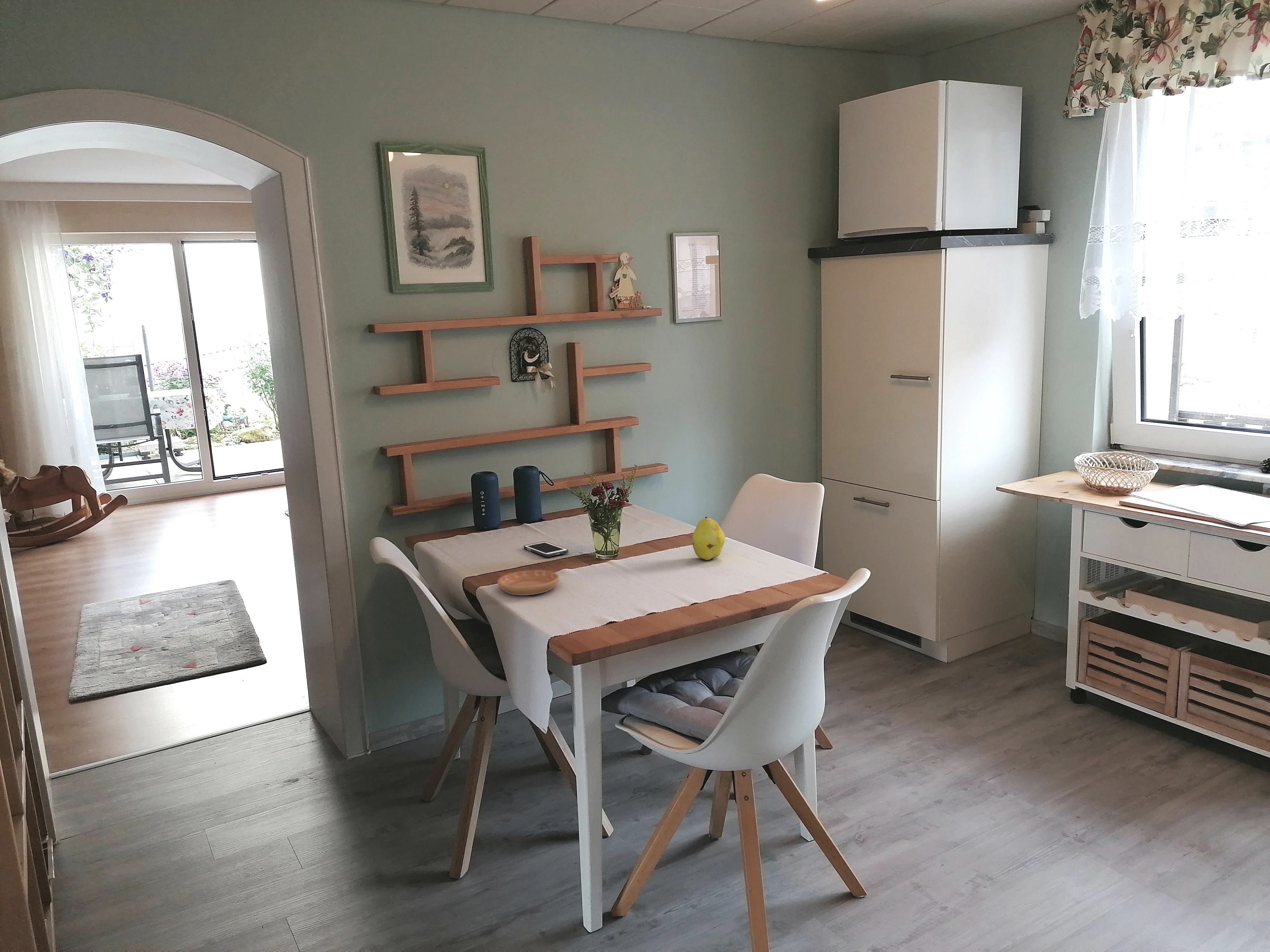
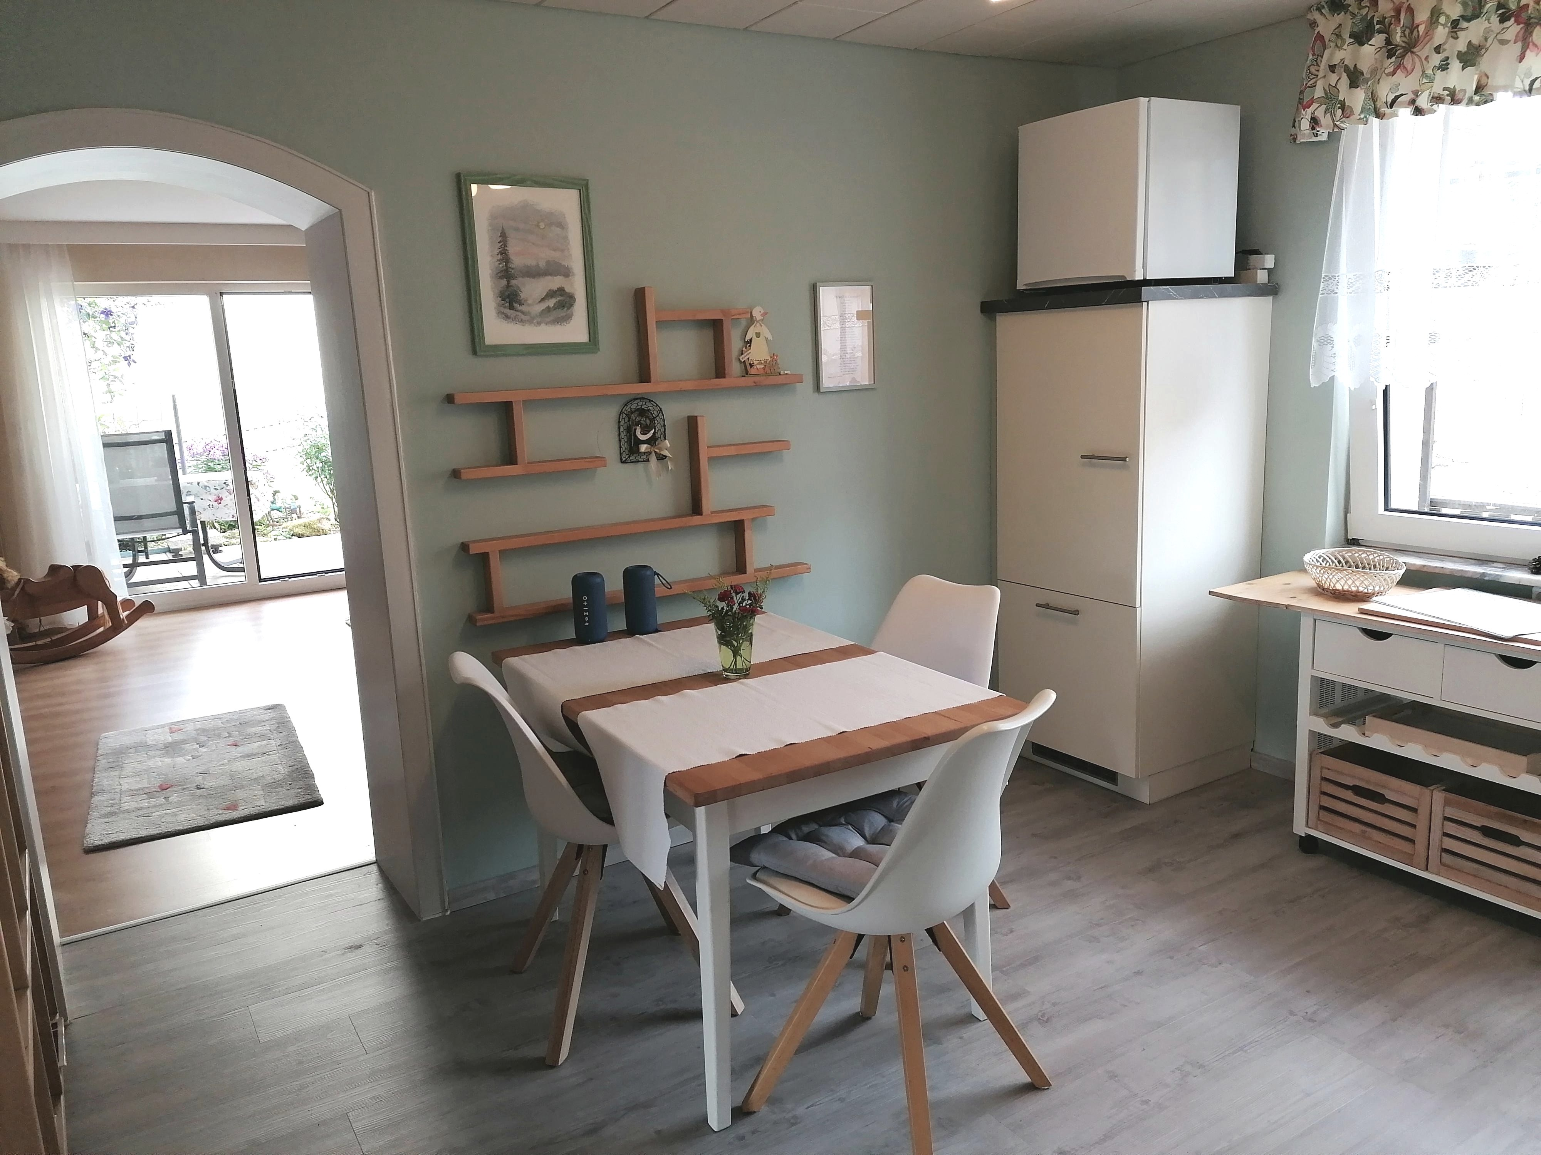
- saucer (529, 583)
- cell phone (545, 549)
- fruit (708, 538)
